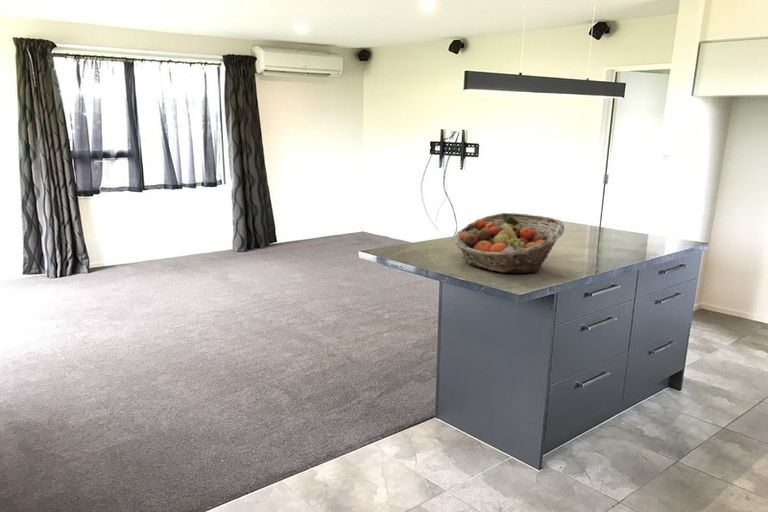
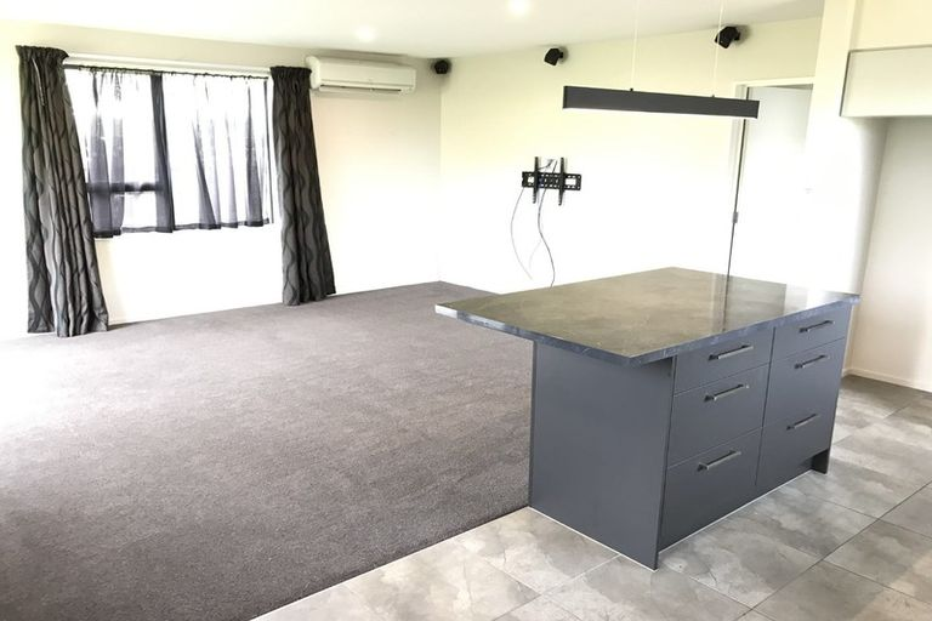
- fruit basket (507, 241)
